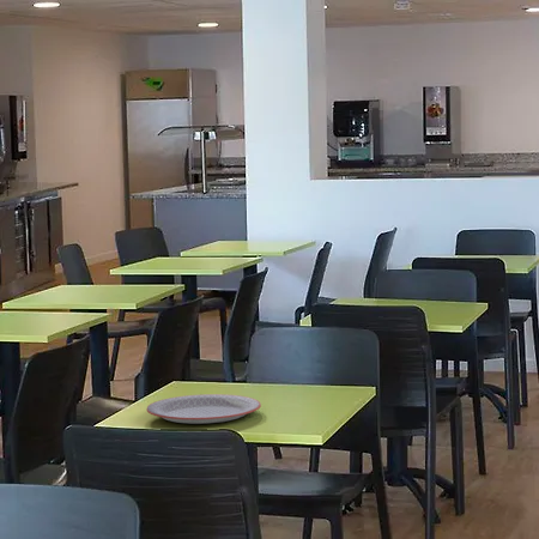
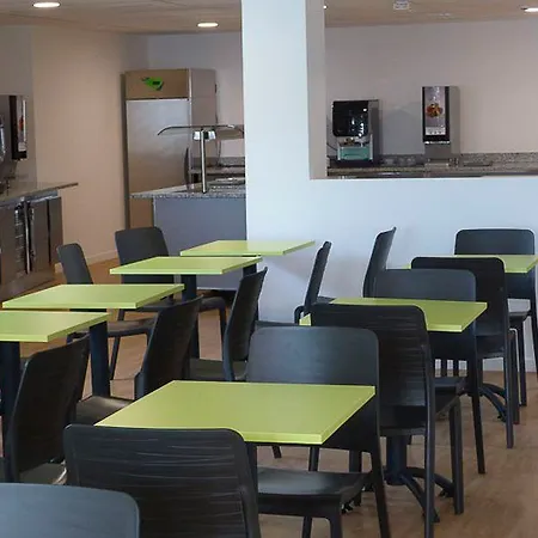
- plate (204, 410)
